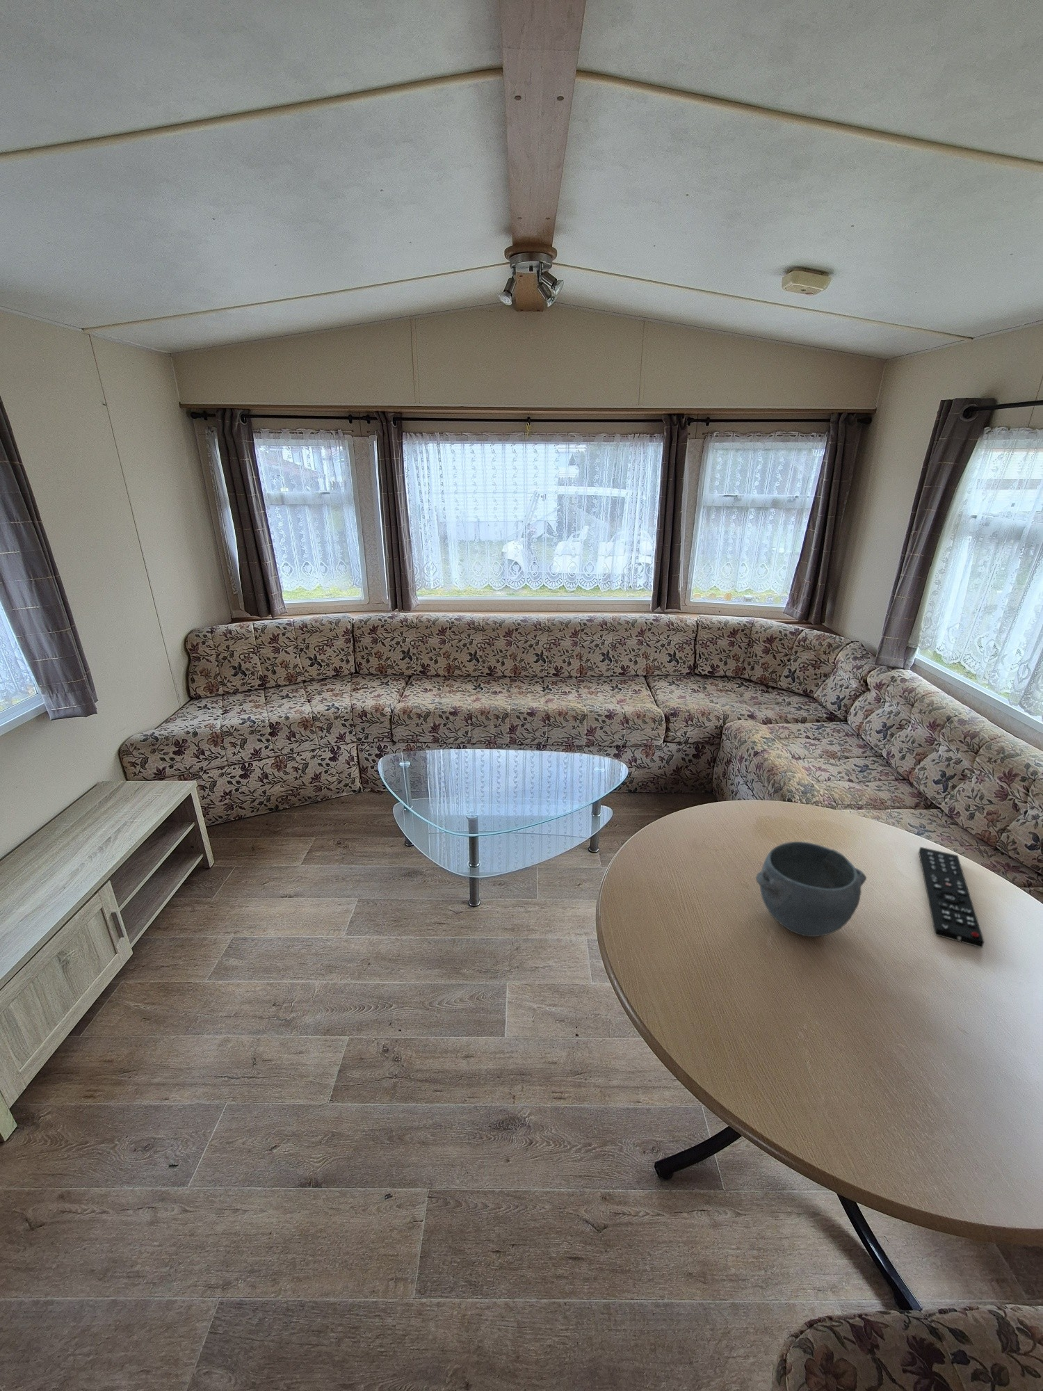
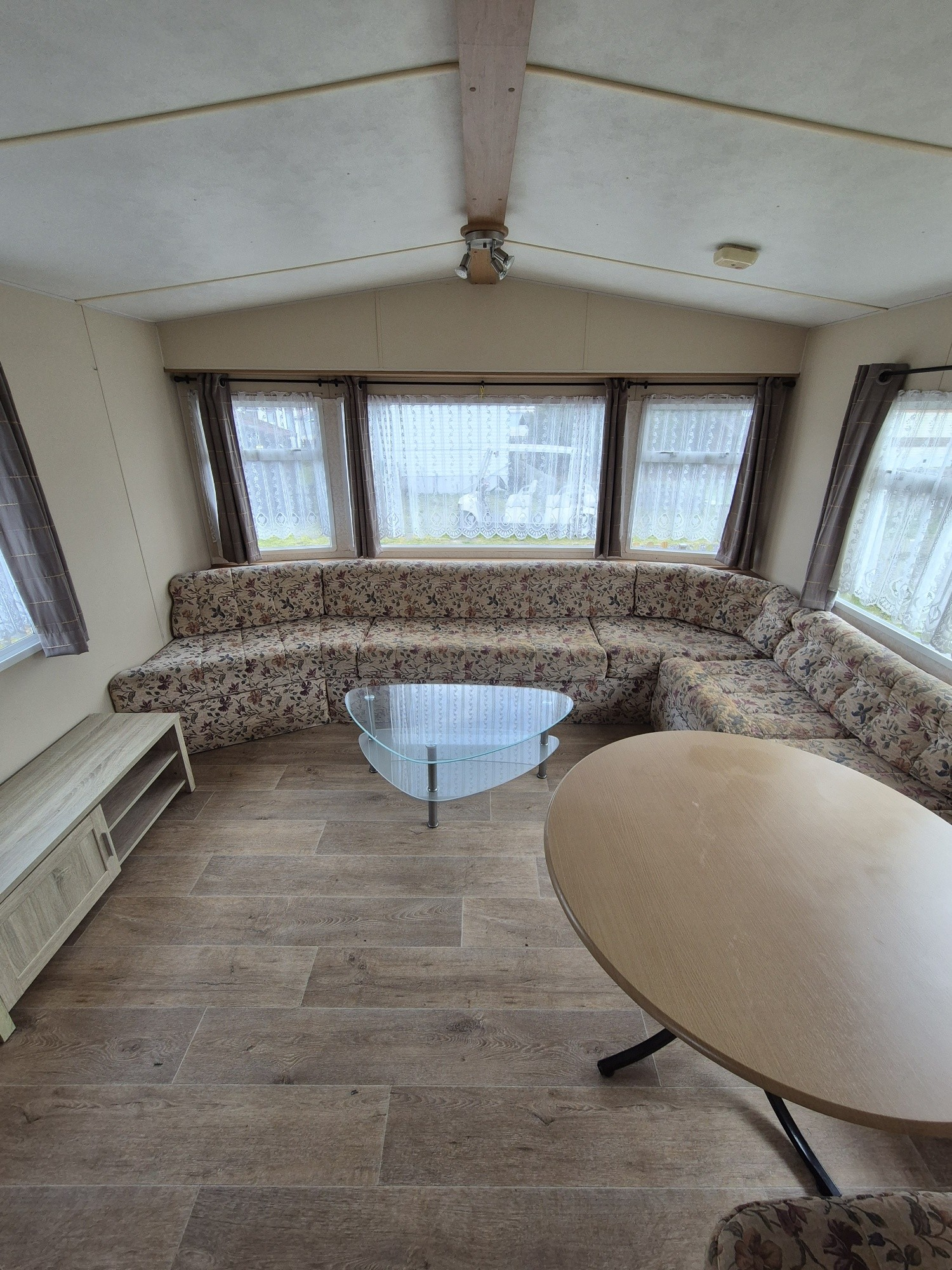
- bowl (807, 890)
- remote control (948, 890)
